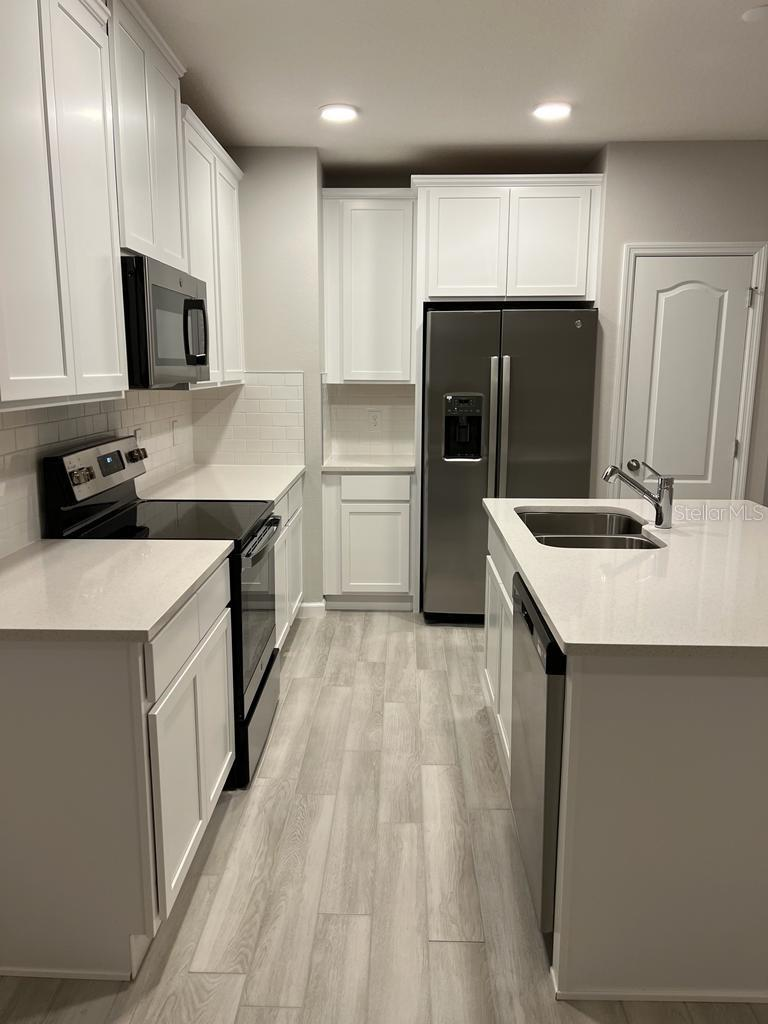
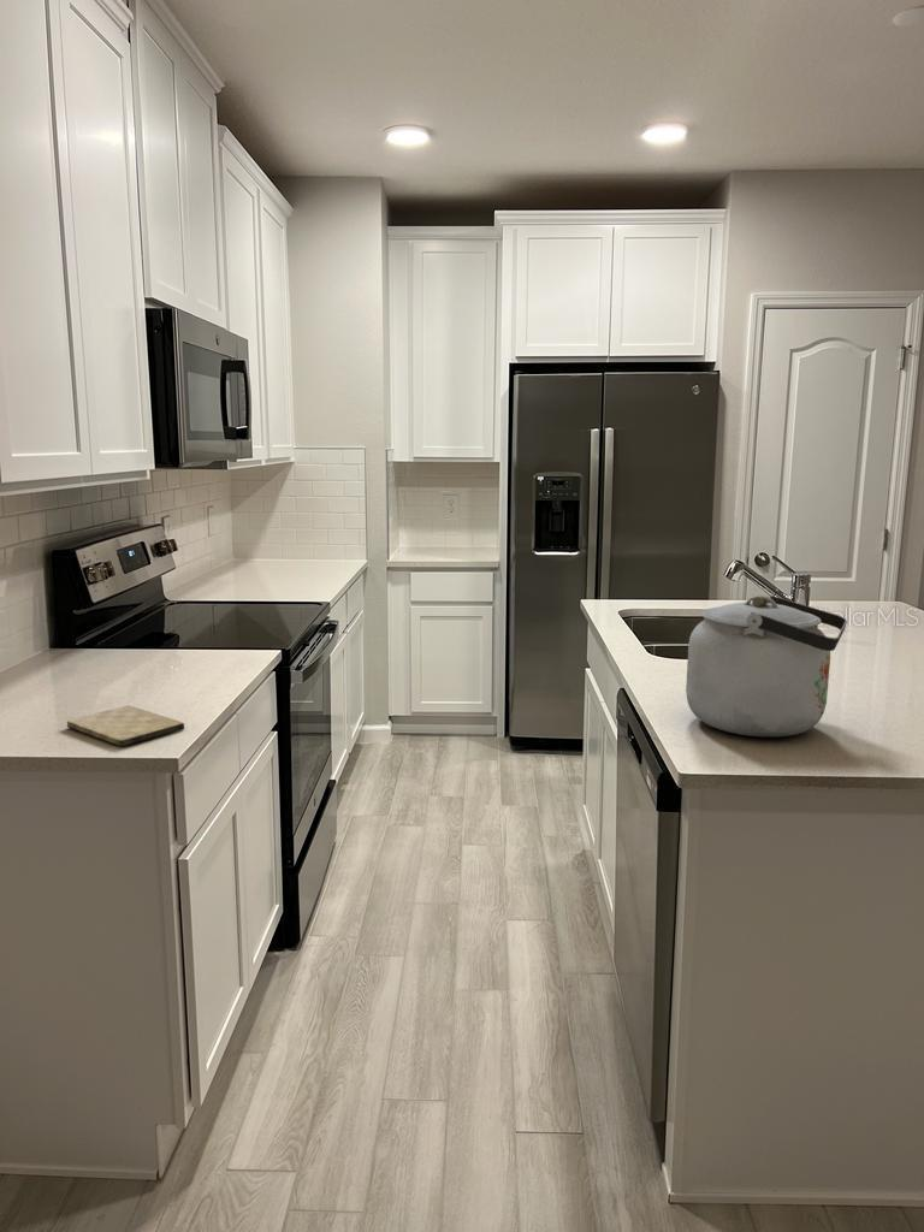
+ cutting board (125, 724)
+ kettle (764, 658)
